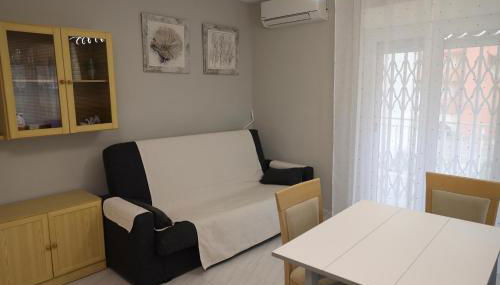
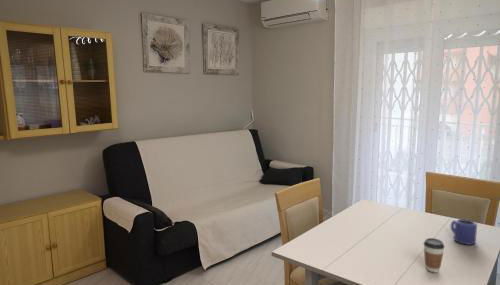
+ coffee cup (433, 255)
+ mug (462, 230)
